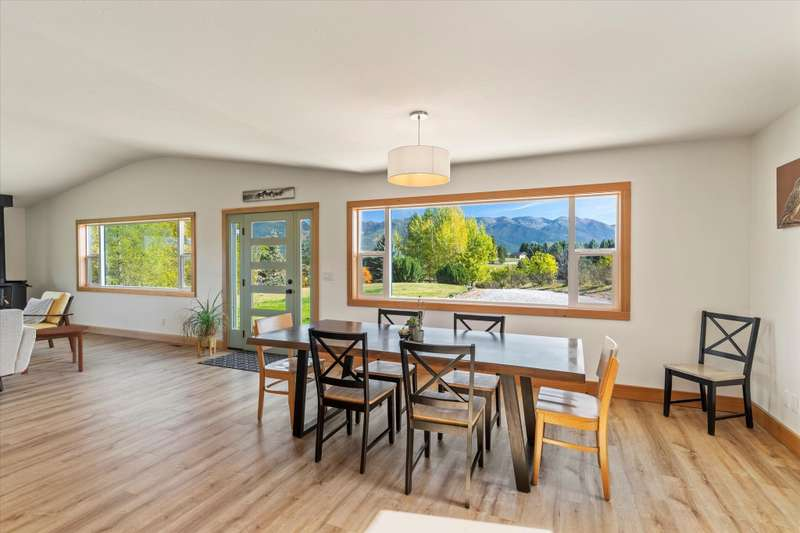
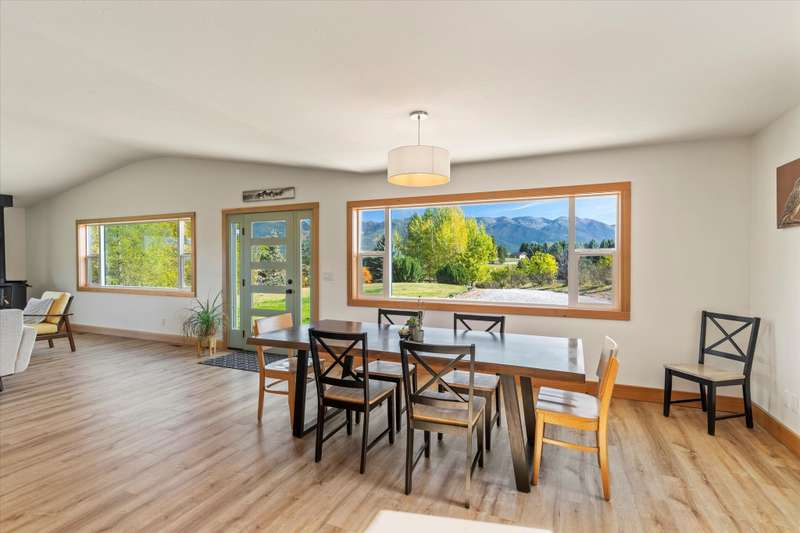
- side table (72, 349)
